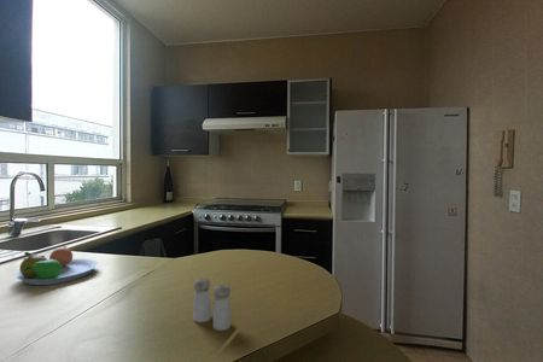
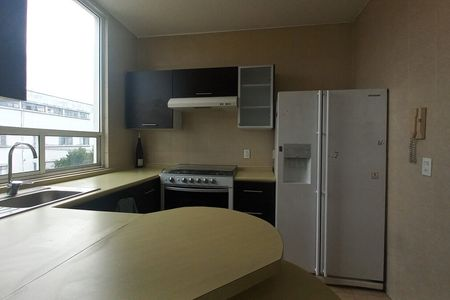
- fruit bowl (56, 262)
- salt and pepper shaker (214, 302)
